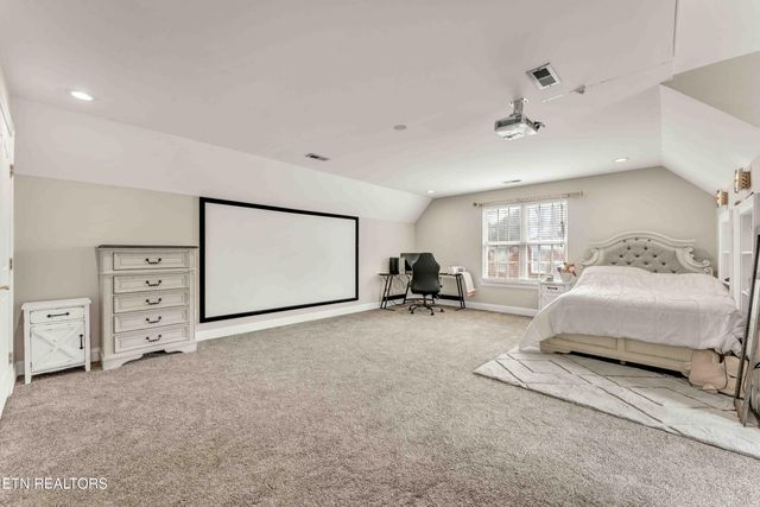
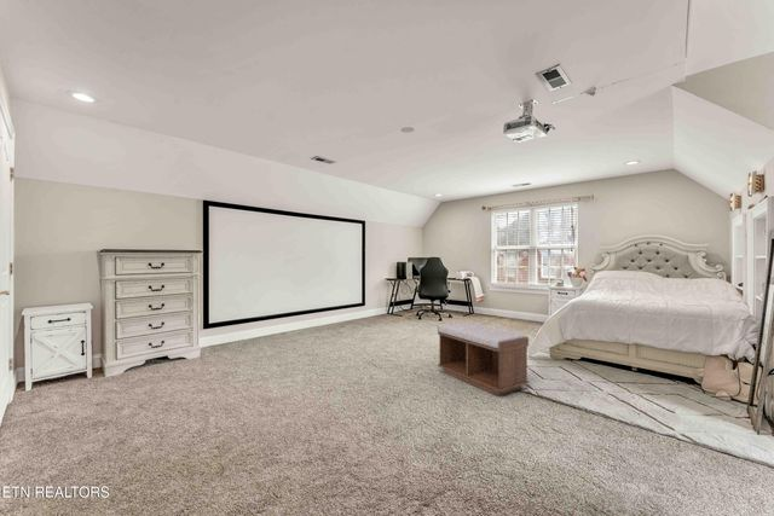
+ bench (479, 354)
